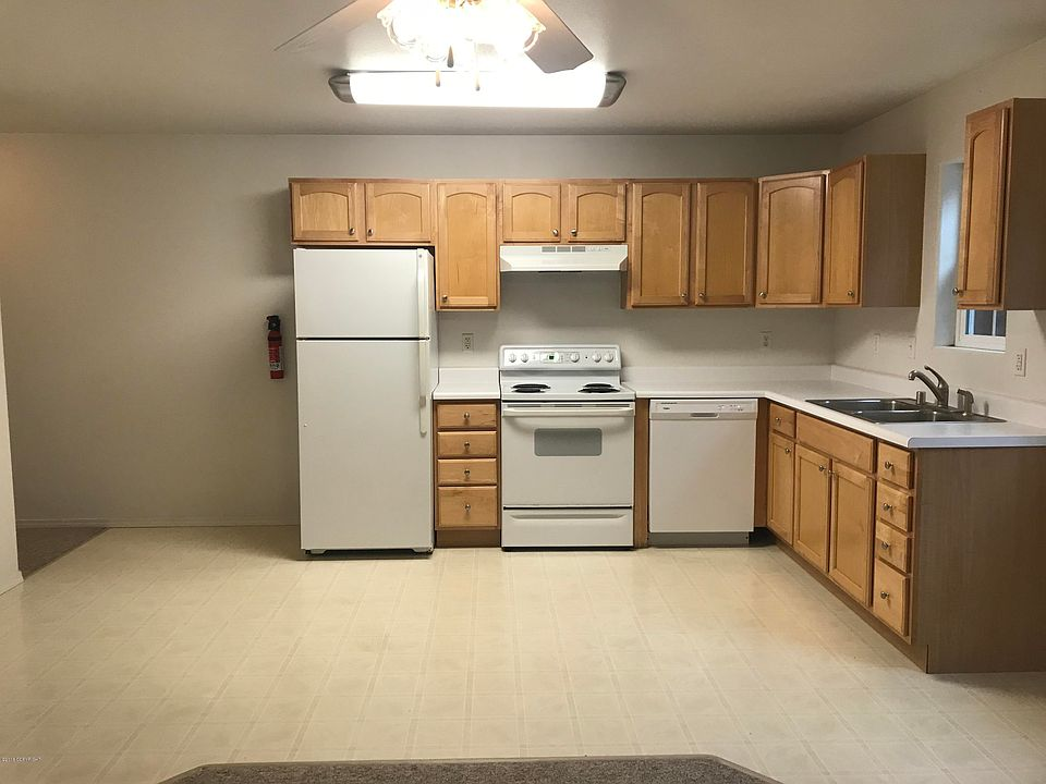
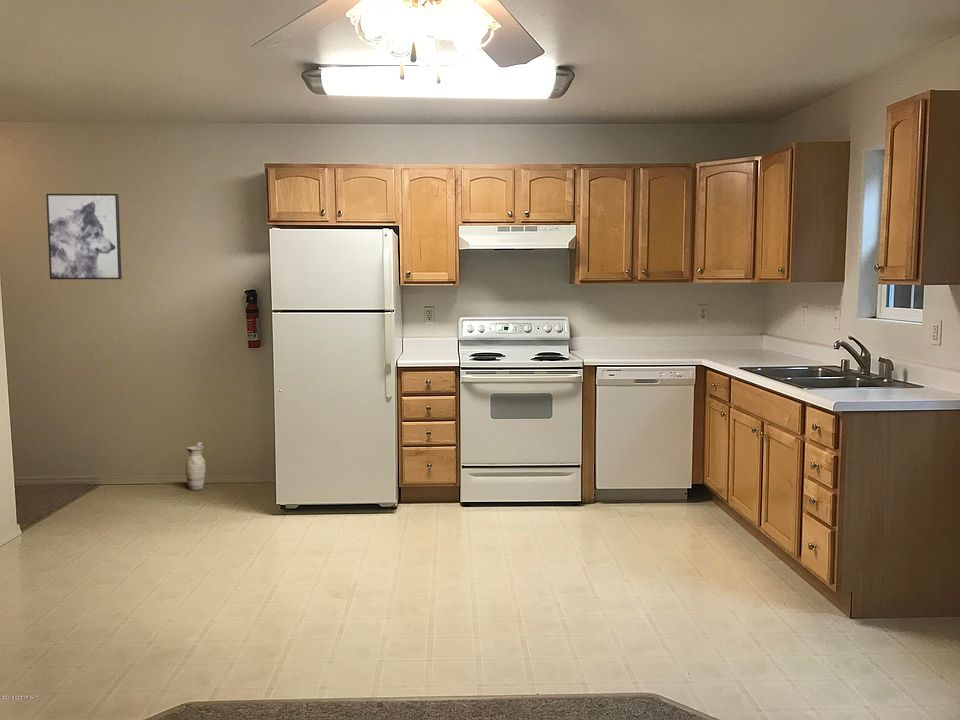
+ wall art (84, 236)
+ ceramic jug (196, 465)
